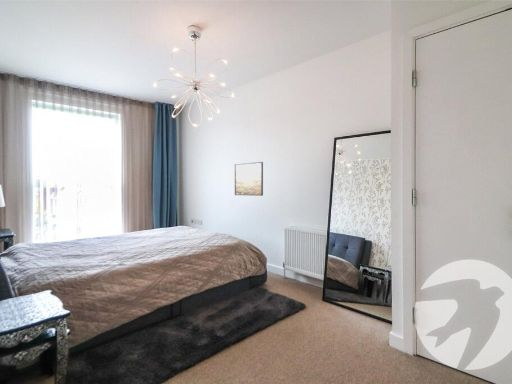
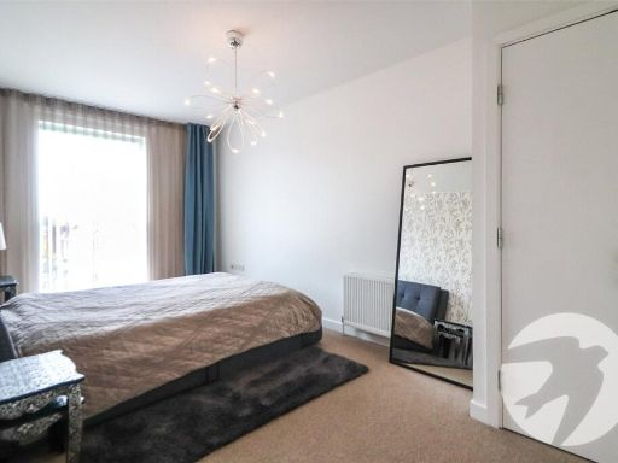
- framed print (248, 179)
